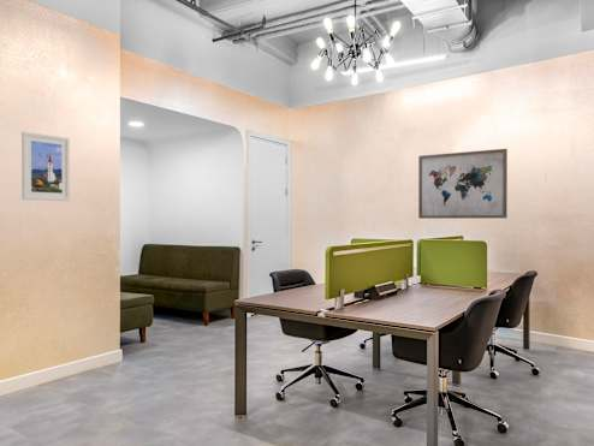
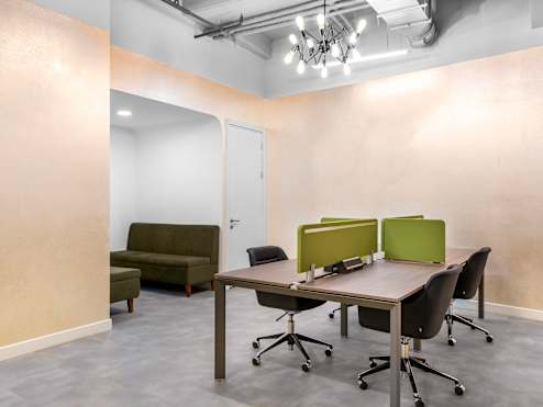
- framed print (46, 167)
- wall art (461, 185)
